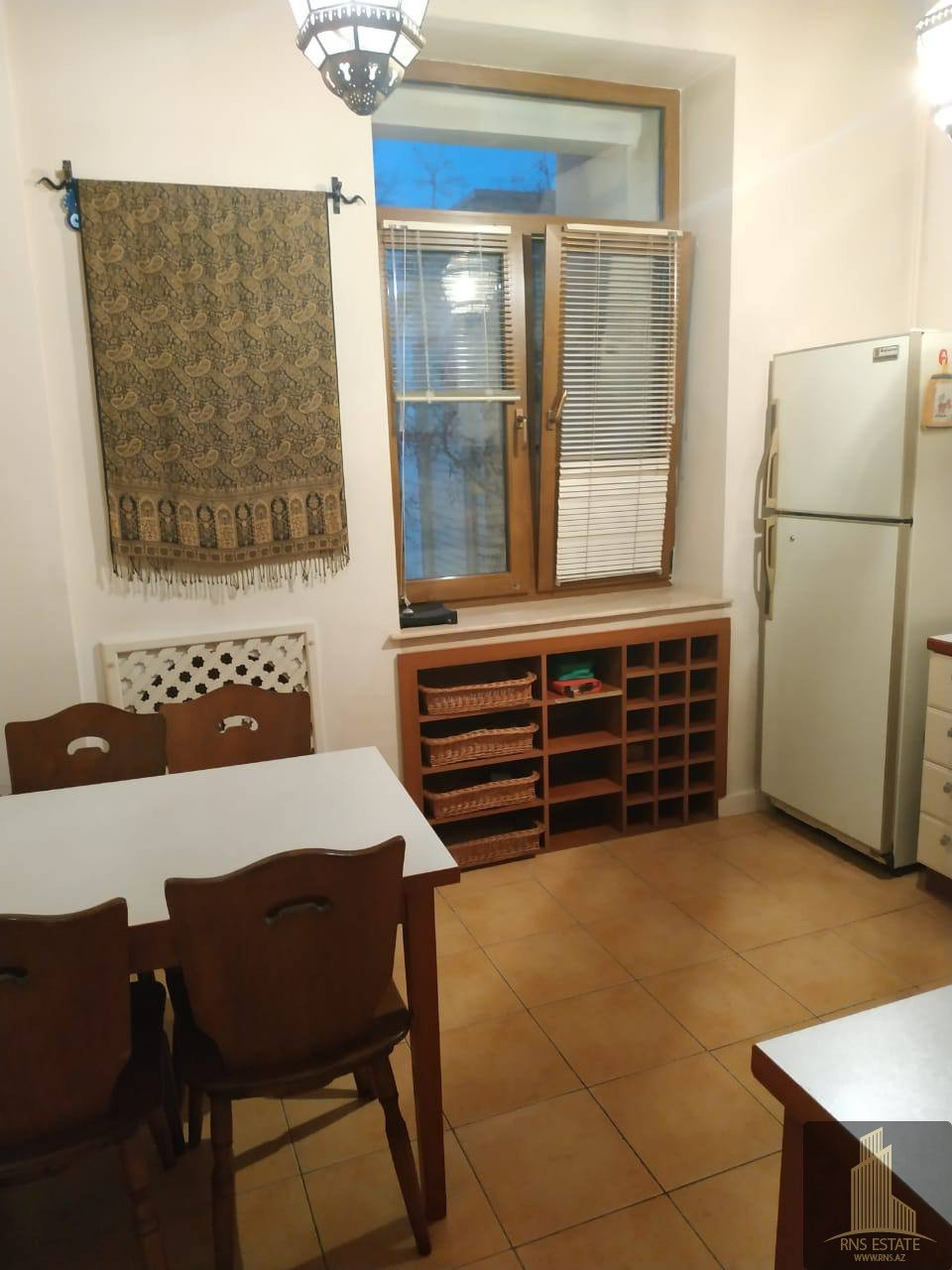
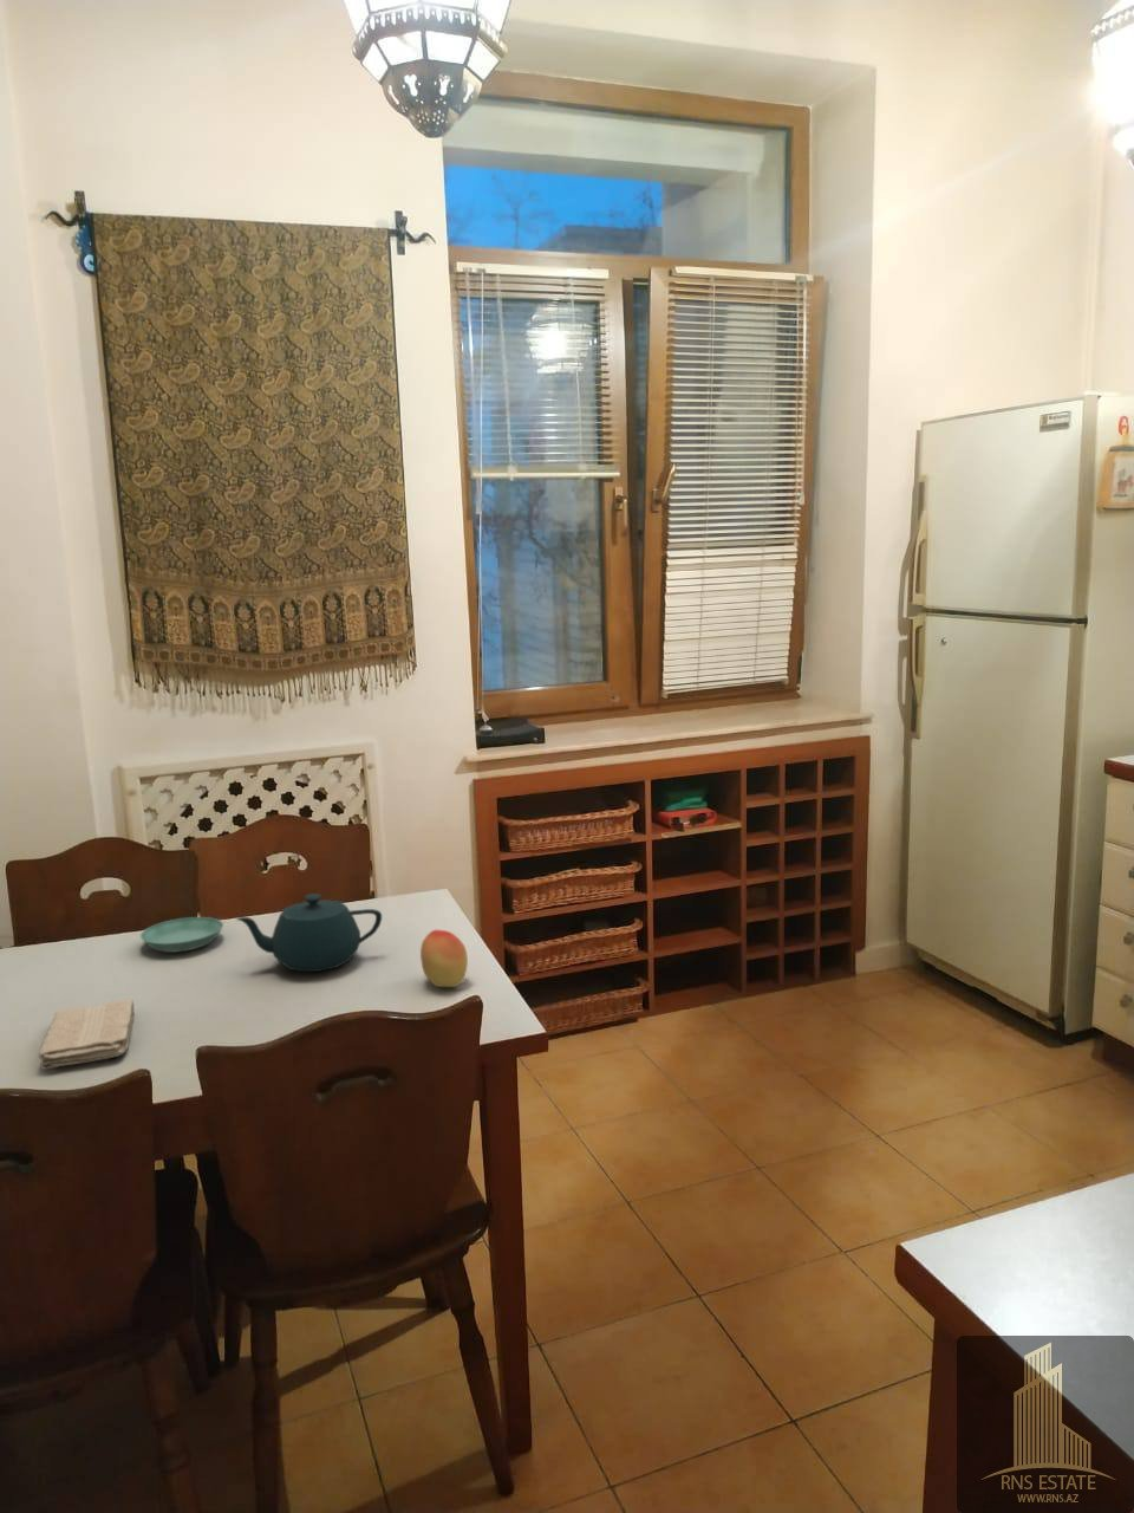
+ saucer (182, 935)
+ fruit (443, 957)
+ teapot (311, 929)
+ washcloth (88, 1029)
